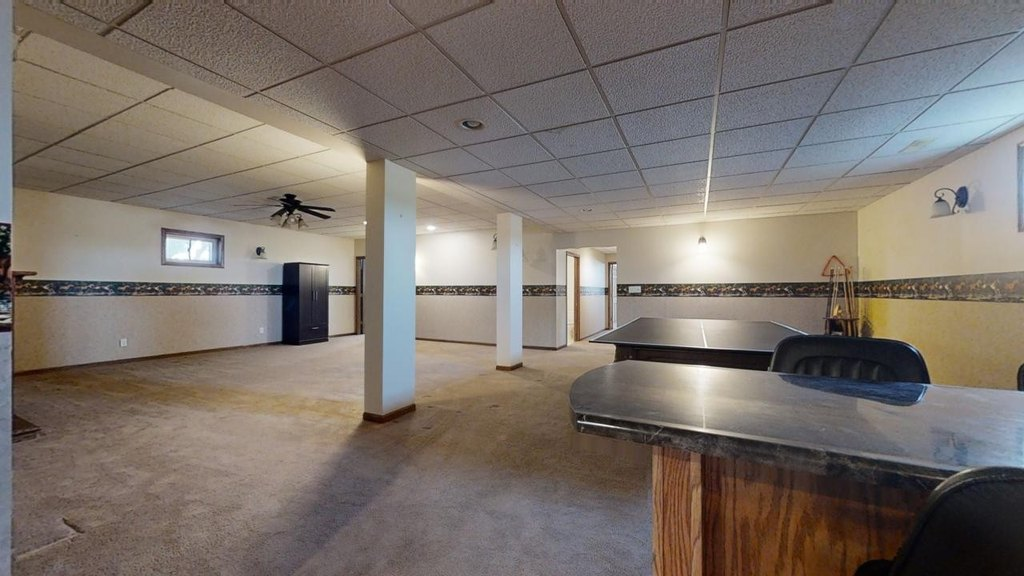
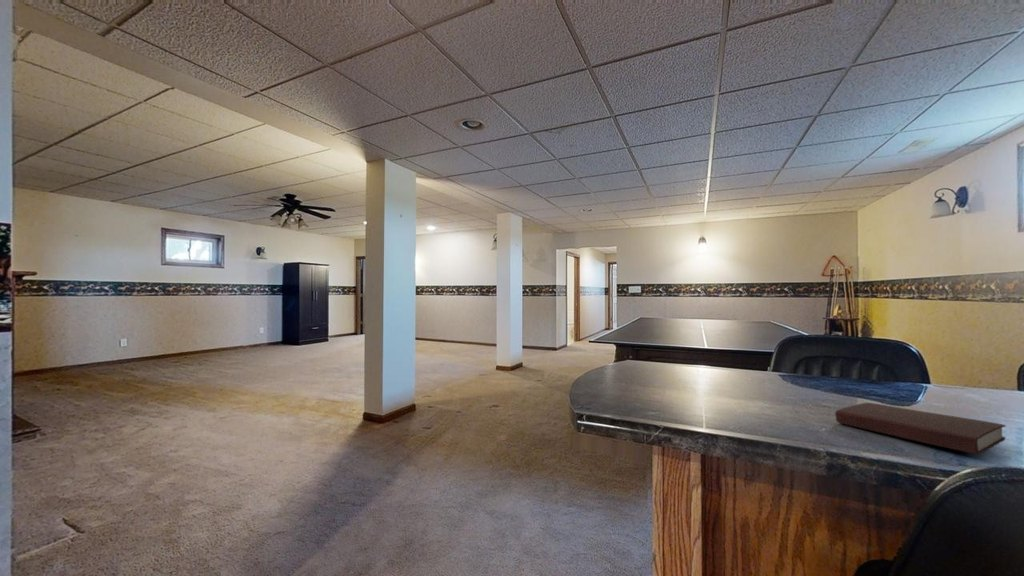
+ book (913, 423)
